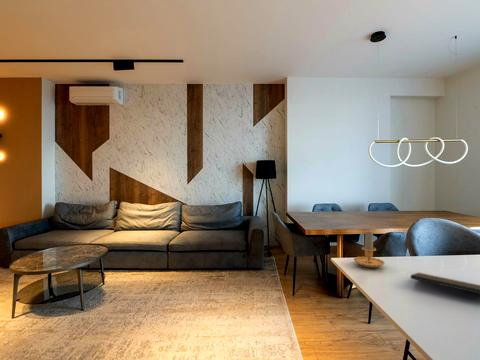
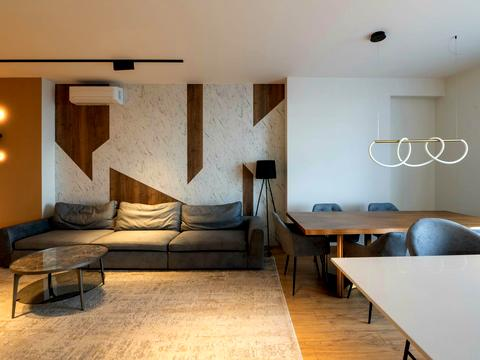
- candle (368, 248)
- notepad (449, 282)
